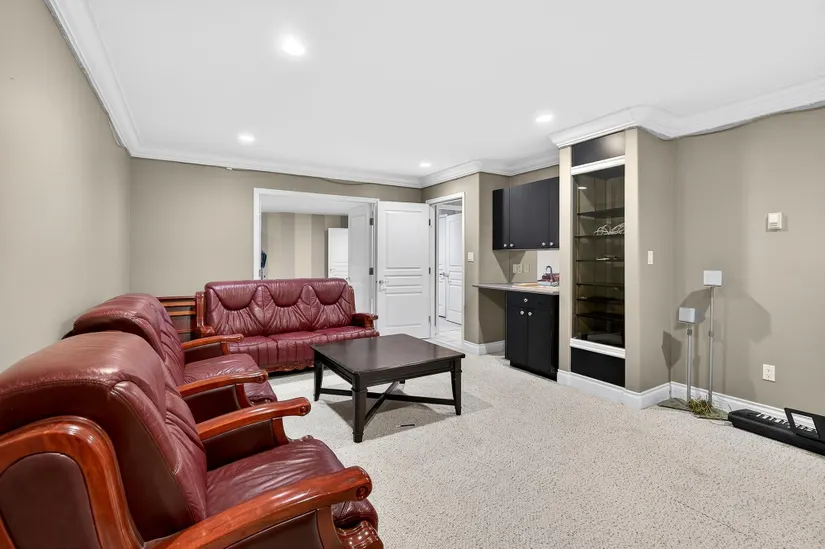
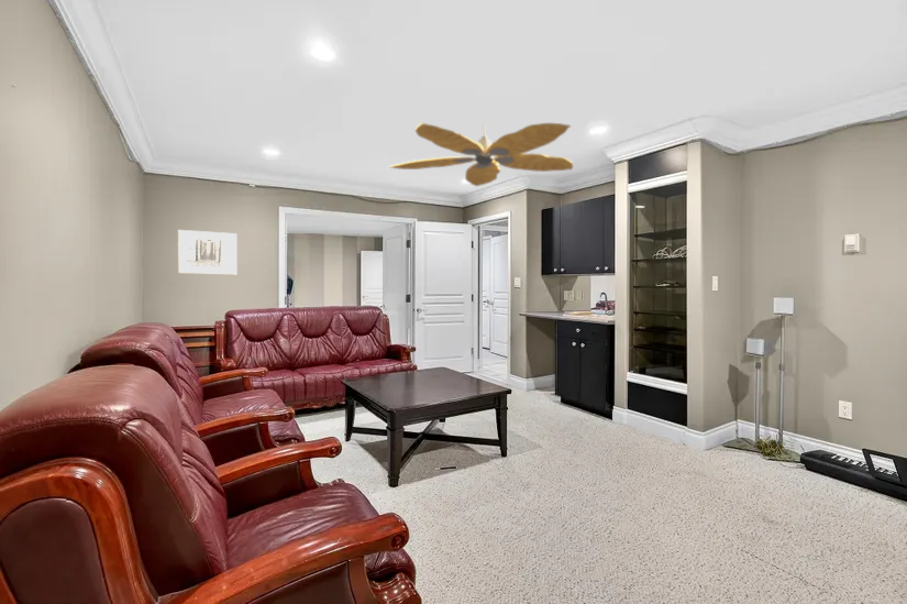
+ ceiling fan (480, 146)
+ wall art (208, 253)
